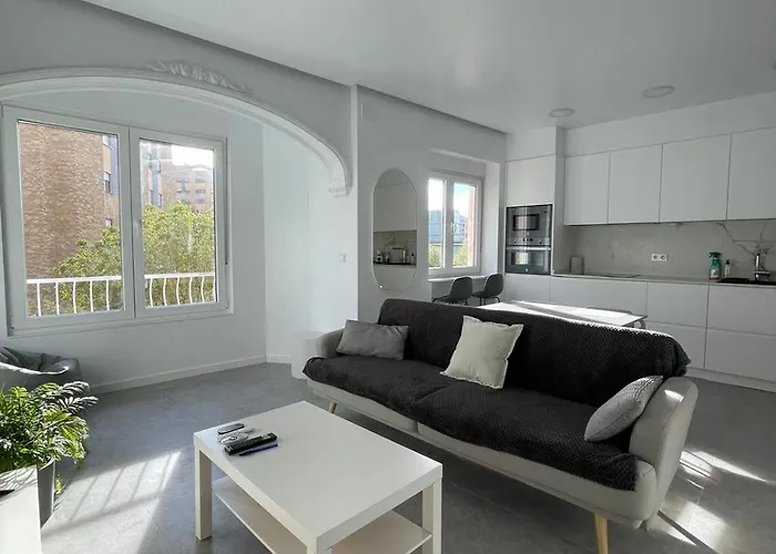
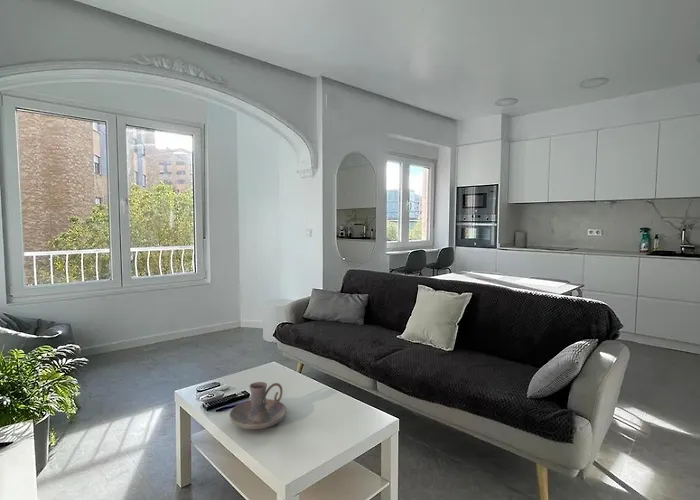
+ candle holder (262, 400)
